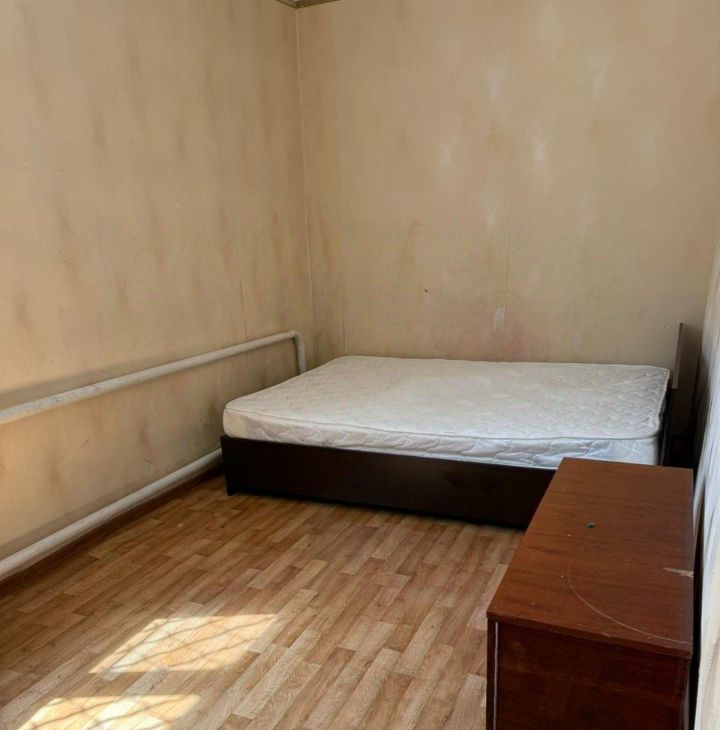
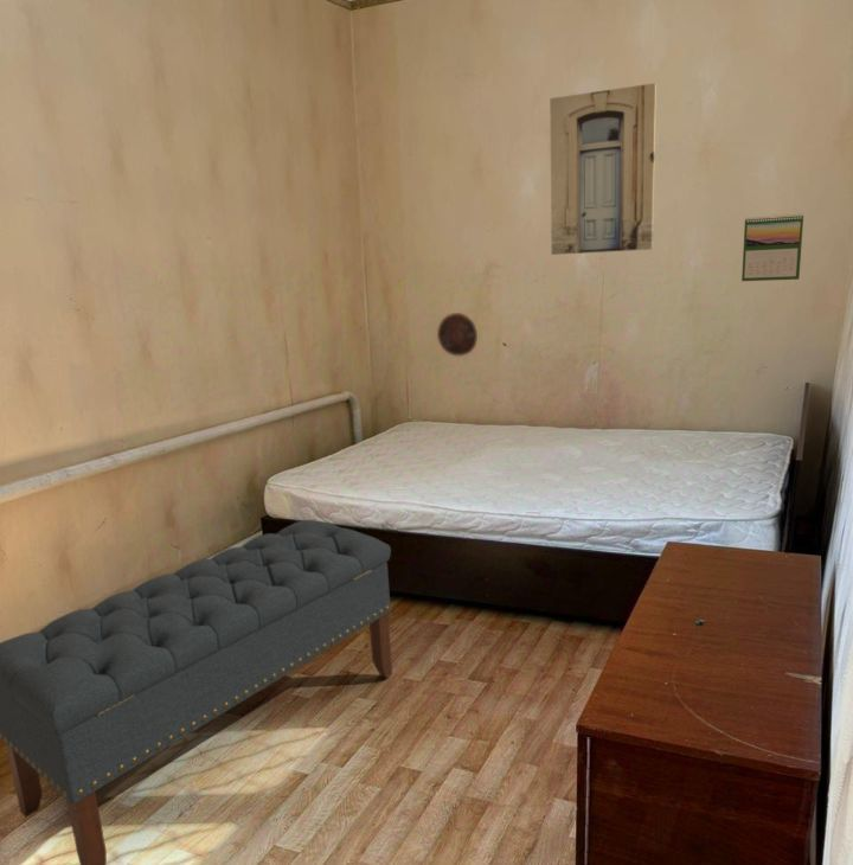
+ wall art (601, 173)
+ decorative plate (456, 334)
+ calendar (771, 248)
+ bench (220, 660)
